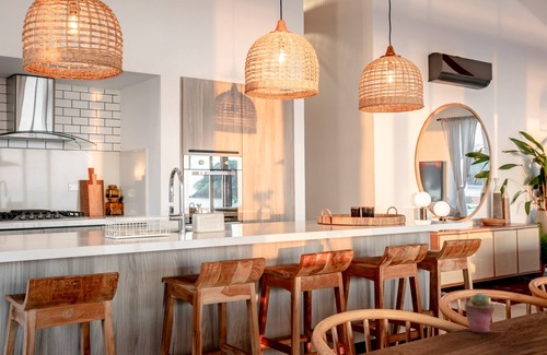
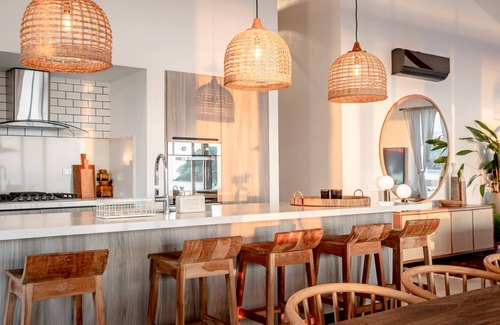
- potted succulent (479, 311)
